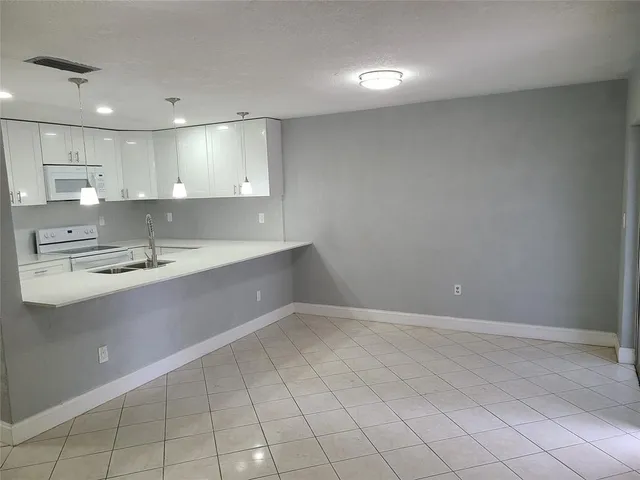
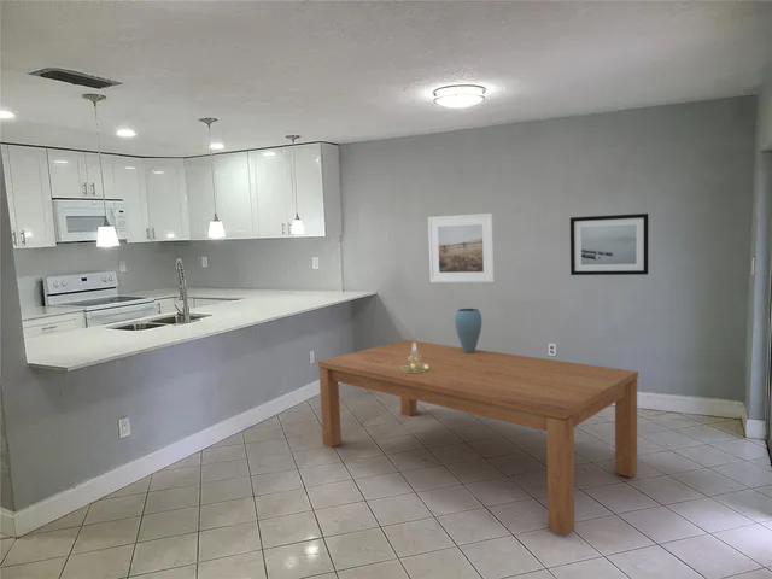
+ candle holder (413, 356)
+ dining table (466, 411)
+ wall art (608, 245)
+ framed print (460, 248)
+ vase (468, 331)
